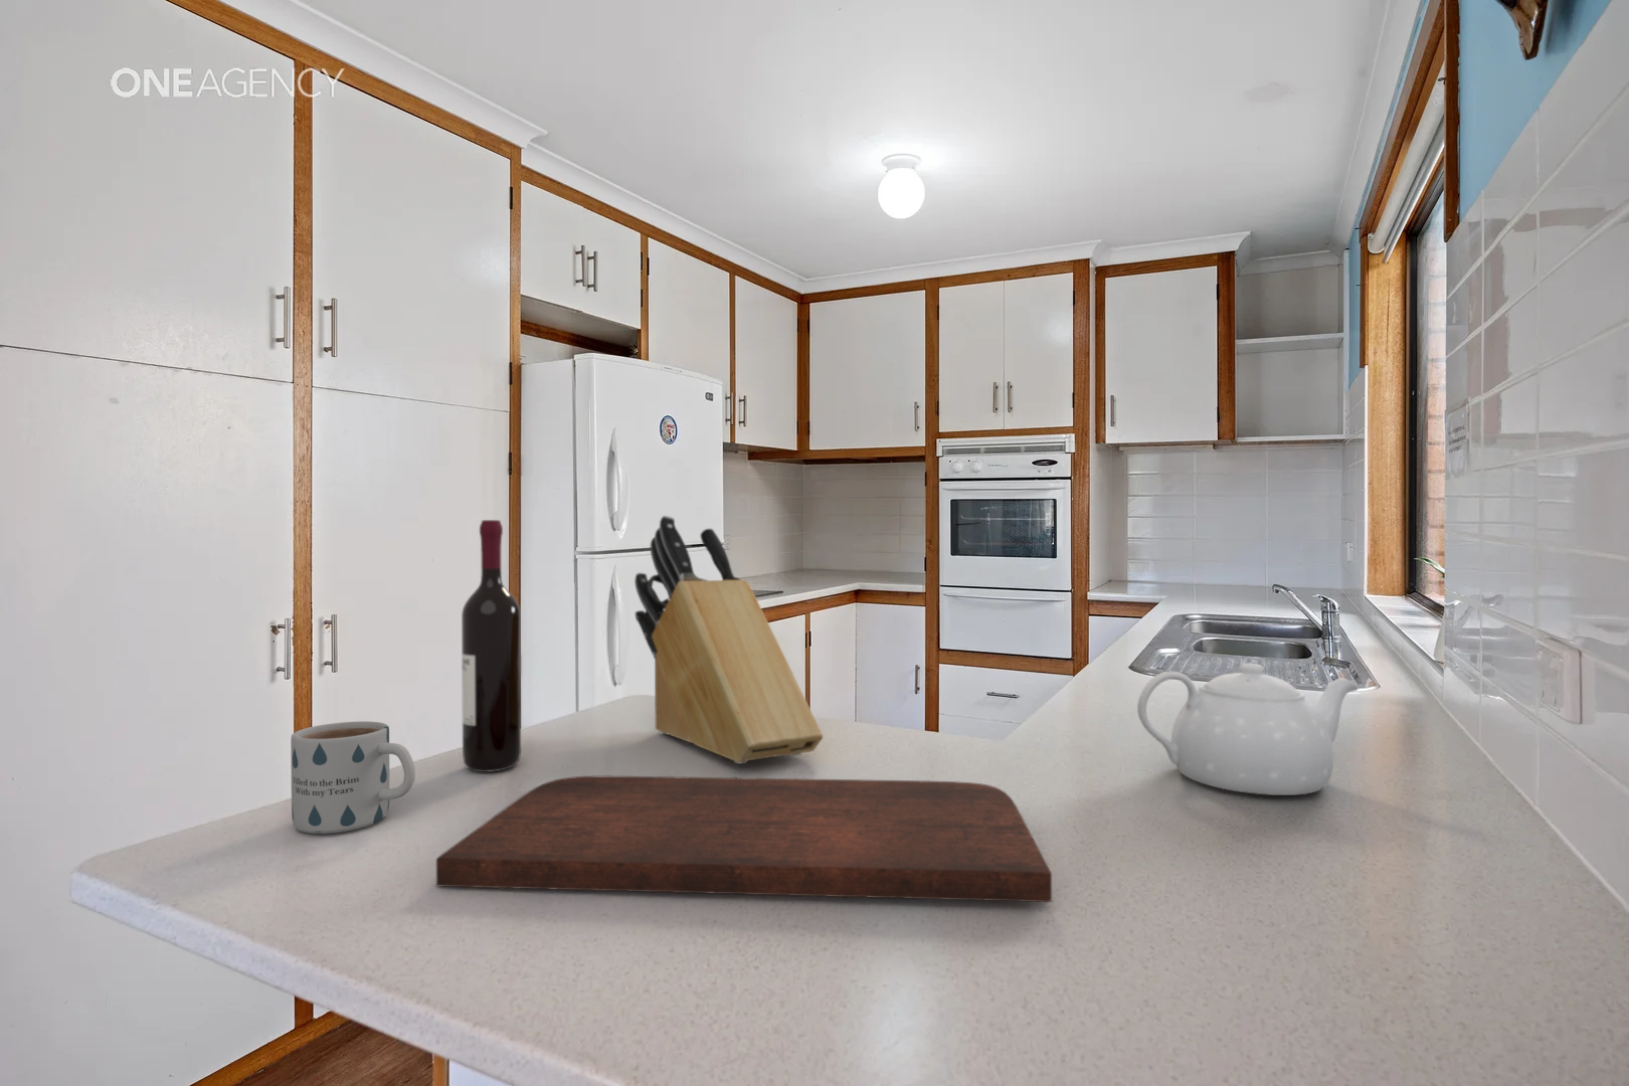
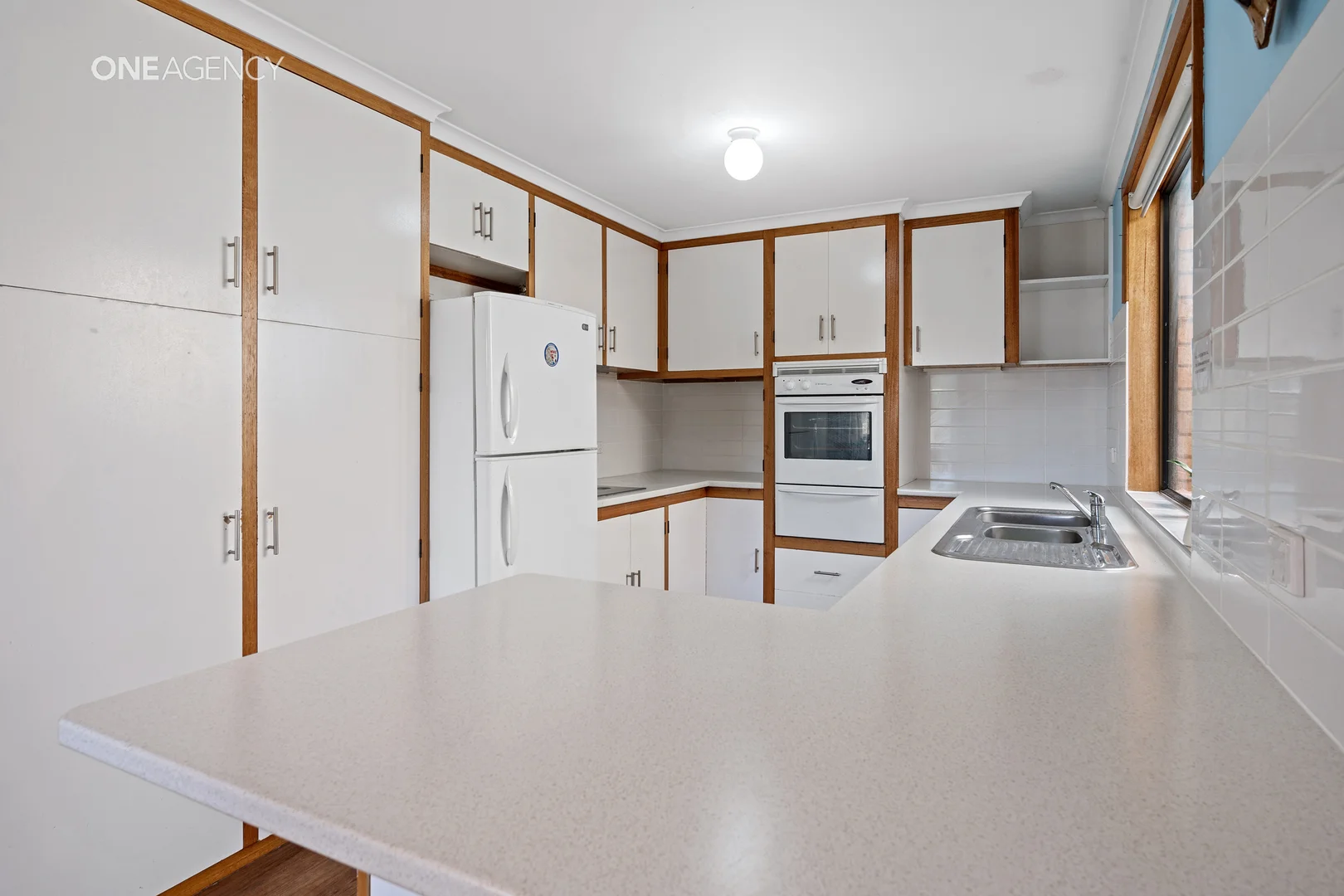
- teapot (1246, 721)
- knife block (718, 627)
- cutting board (758, 827)
- mug (358, 776)
- wine bottle (491, 642)
